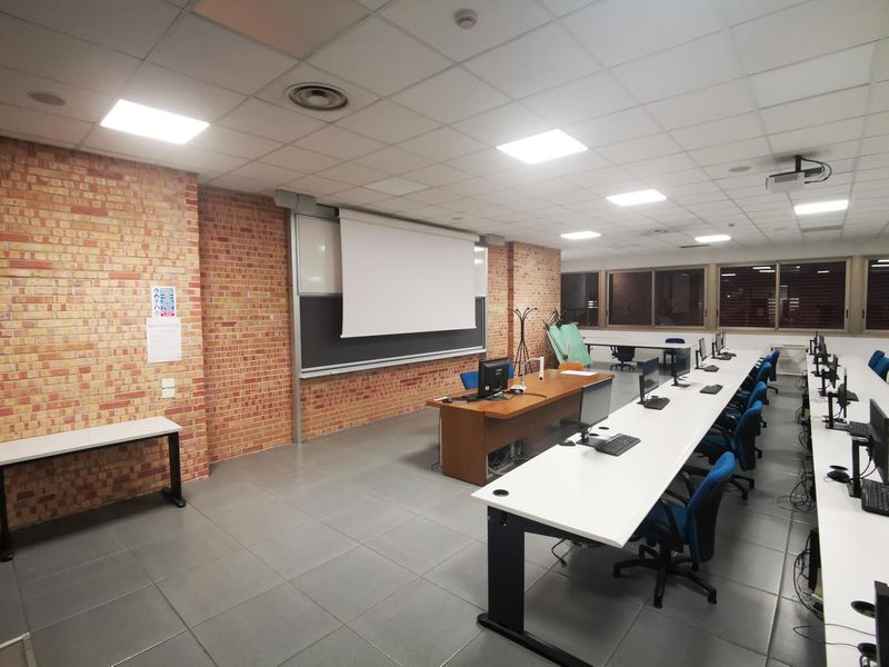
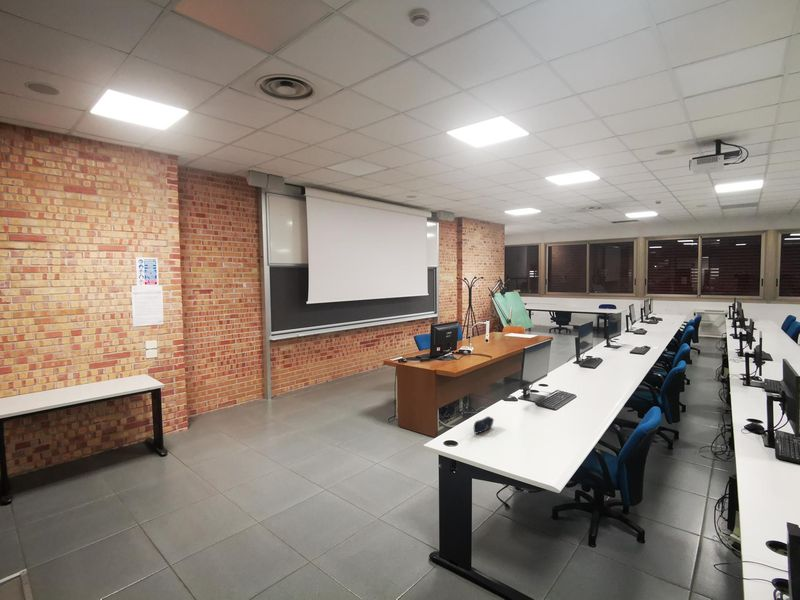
+ pencil case (483, 424)
